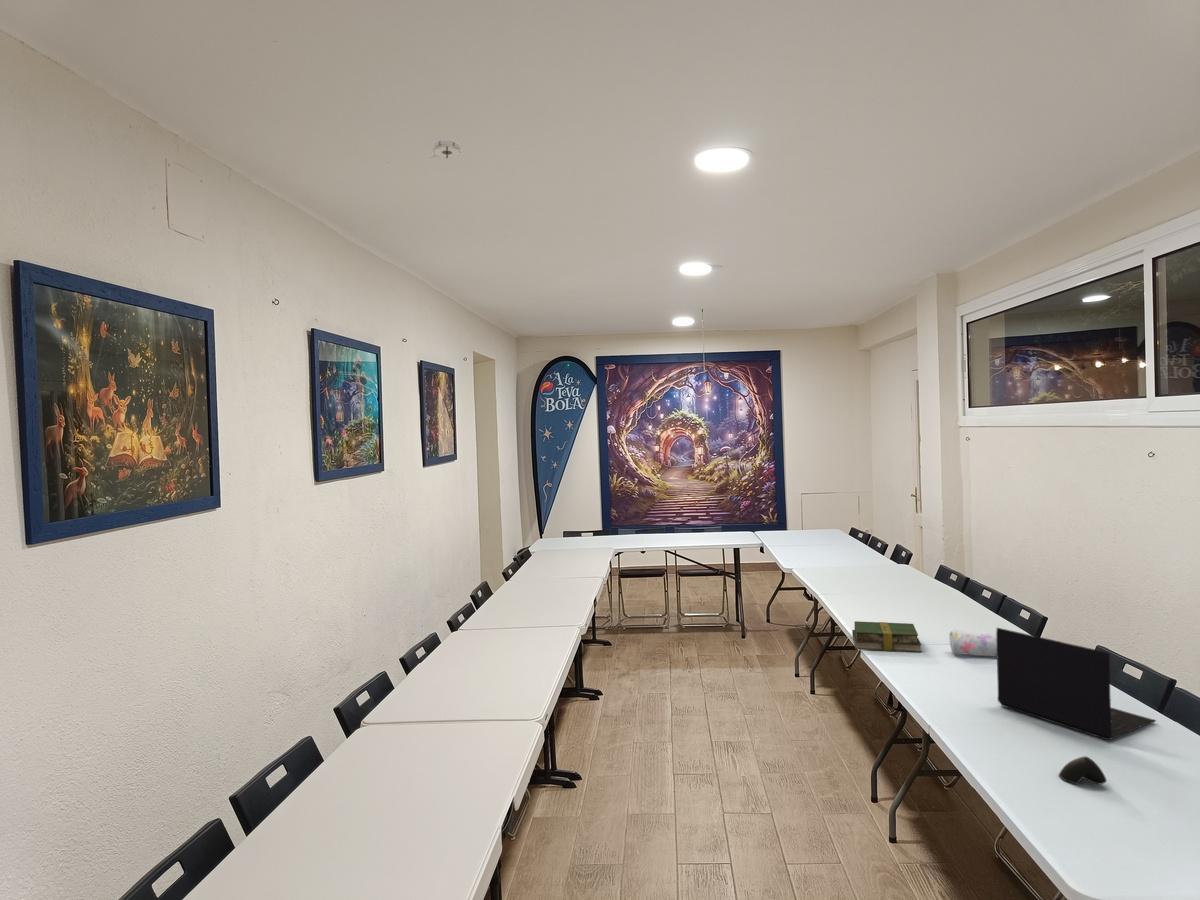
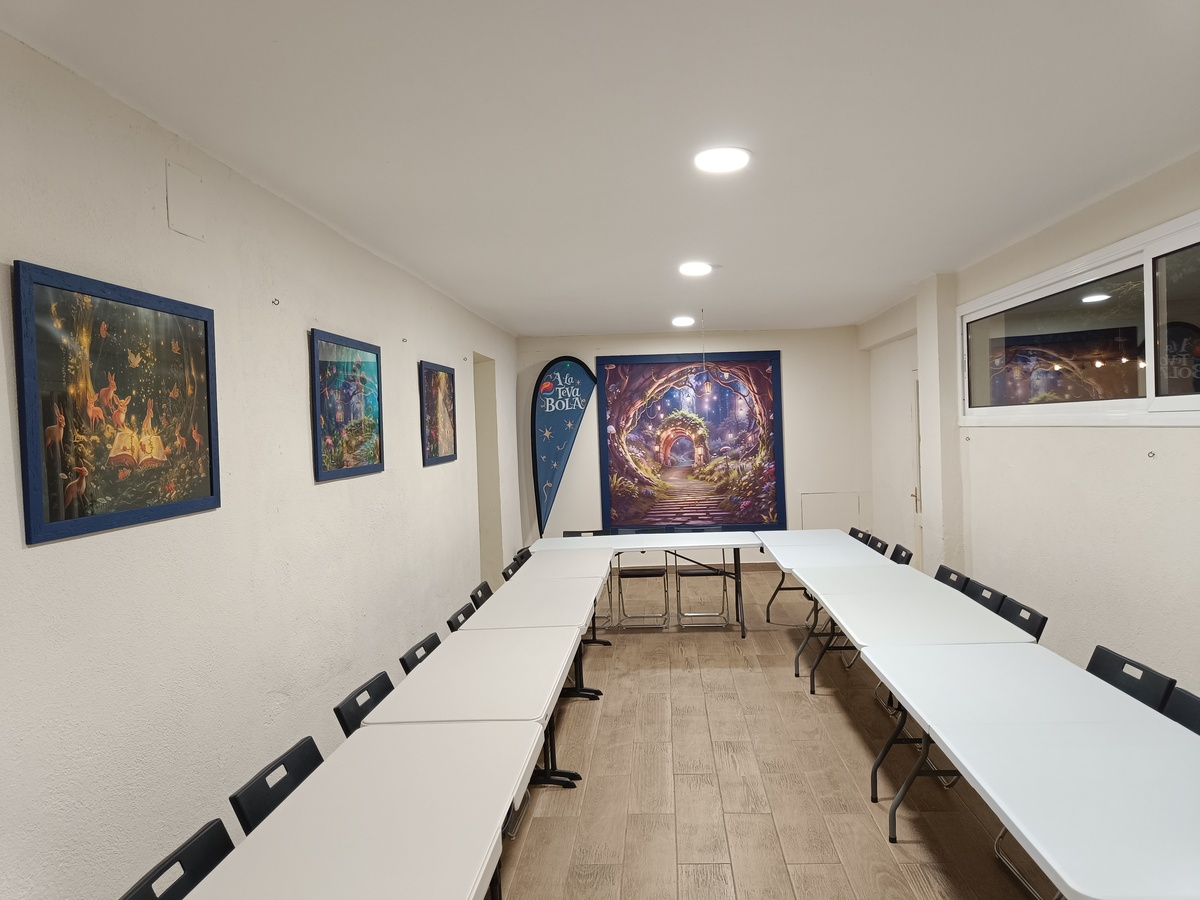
- pencil case (979, 643)
- smoke detector (445, 149)
- computer mouse (1082, 768)
- laptop (1072, 673)
- book (885, 635)
